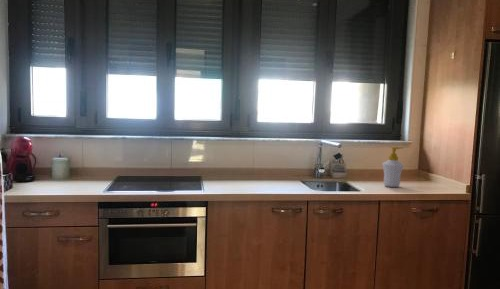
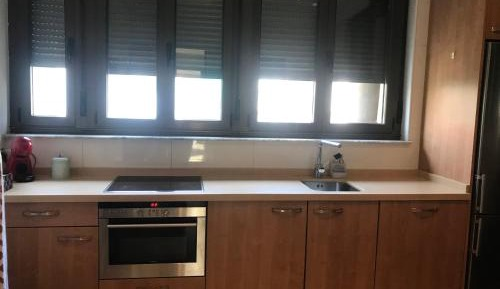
- soap bottle (392, 166)
